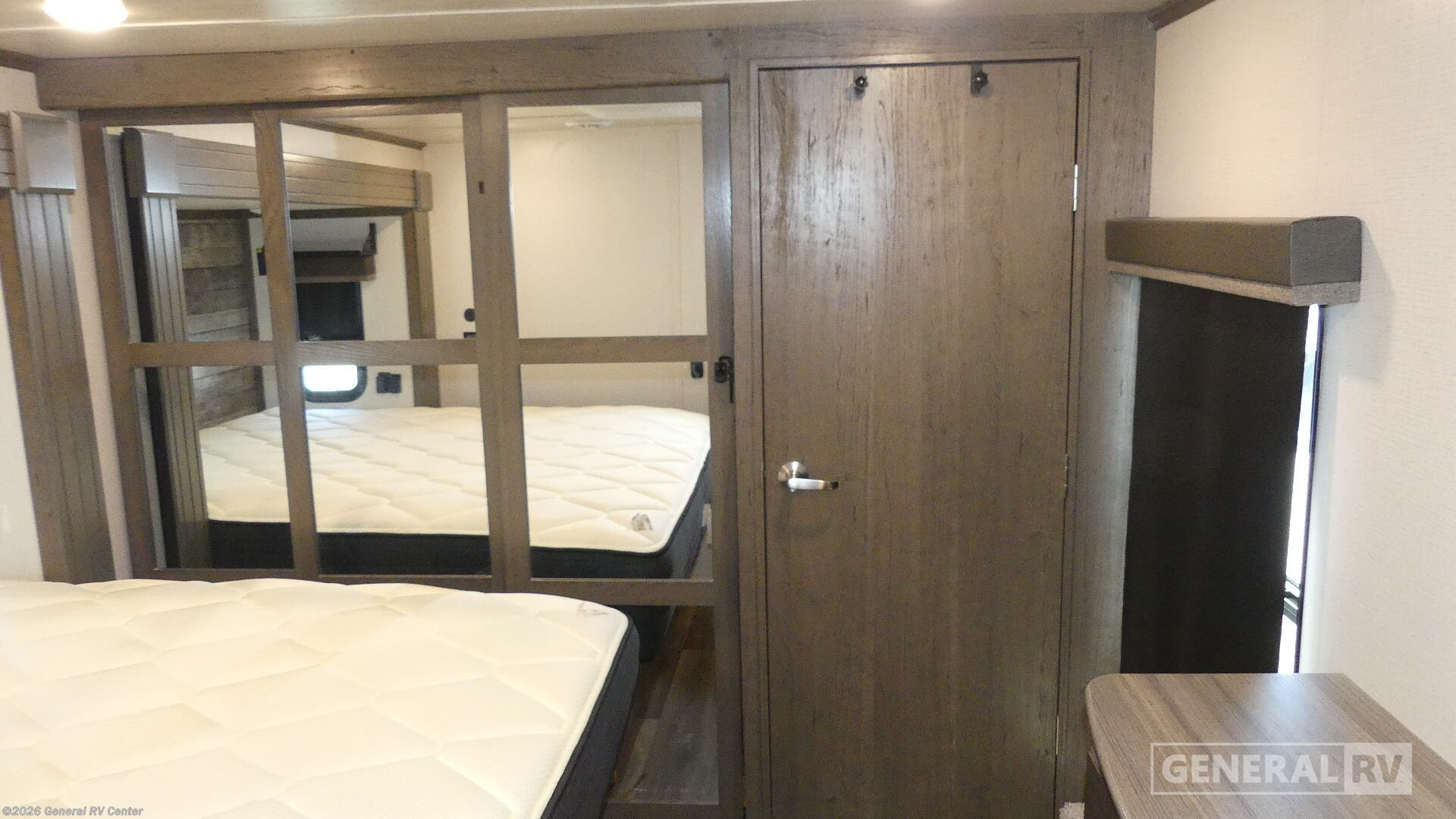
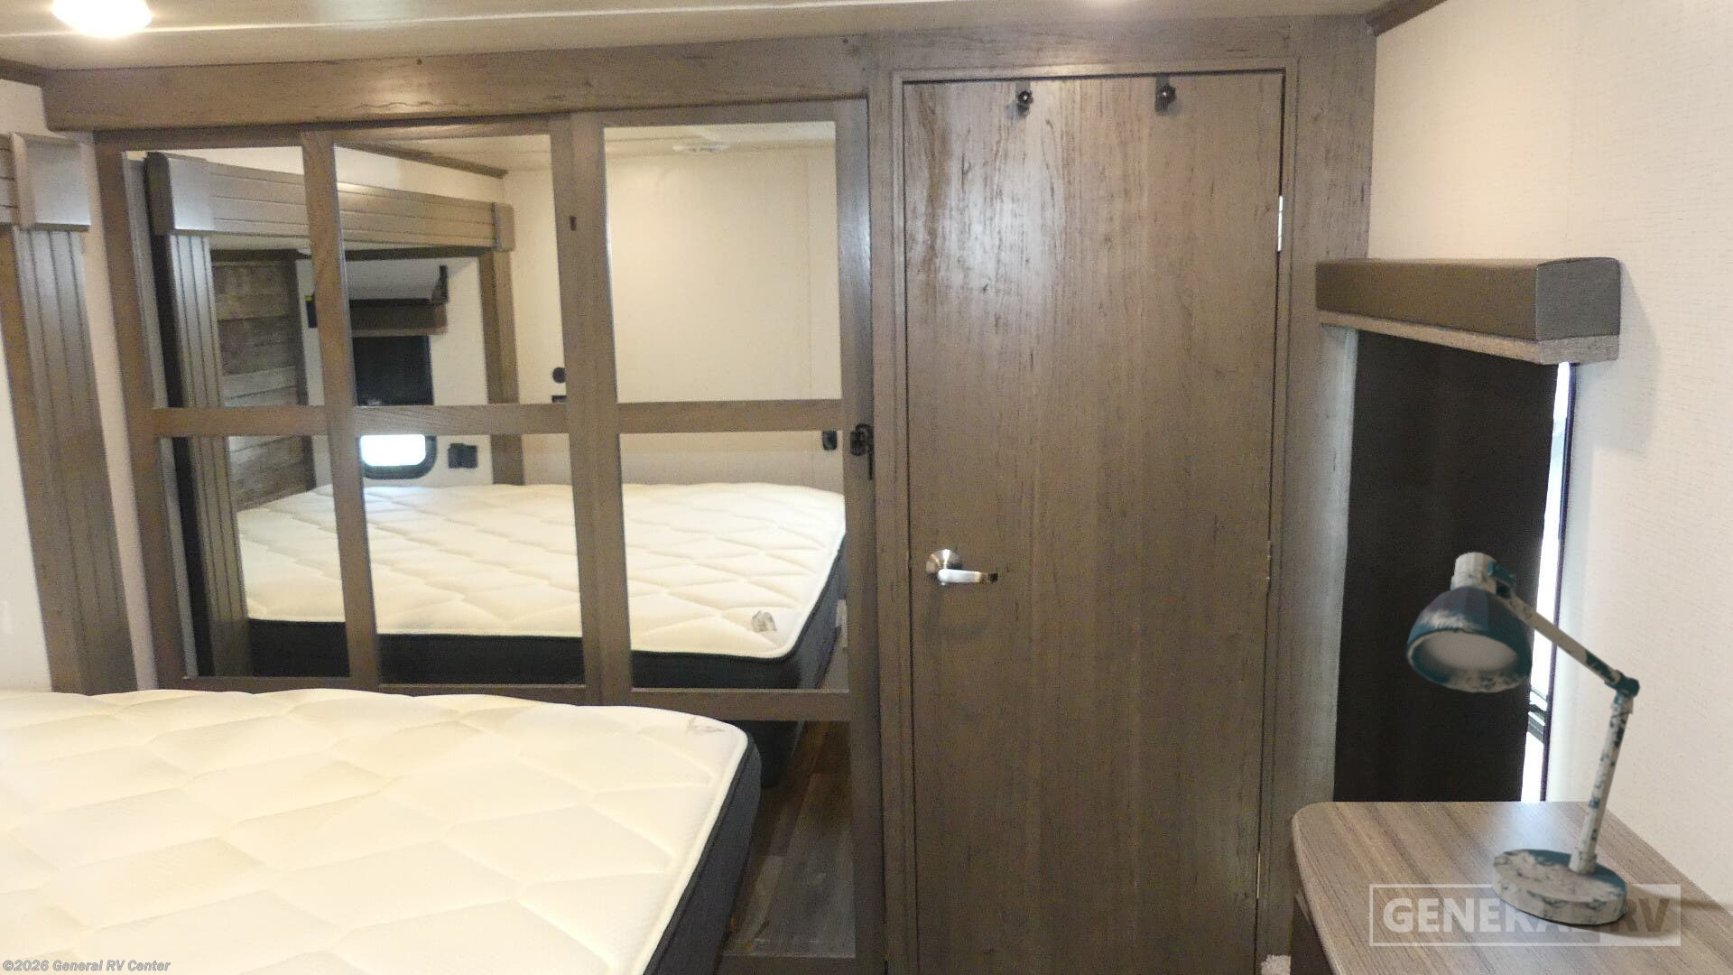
+ desk lamp (1514, 687)
